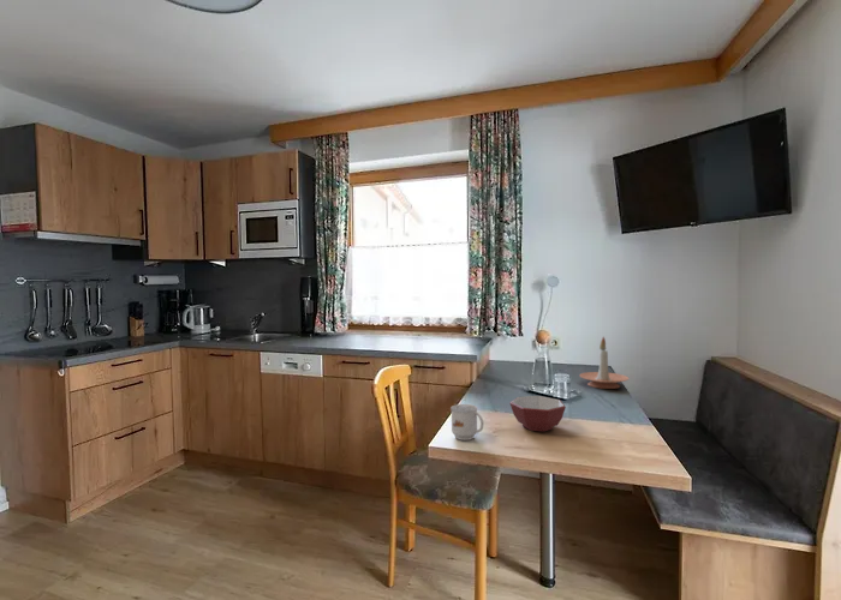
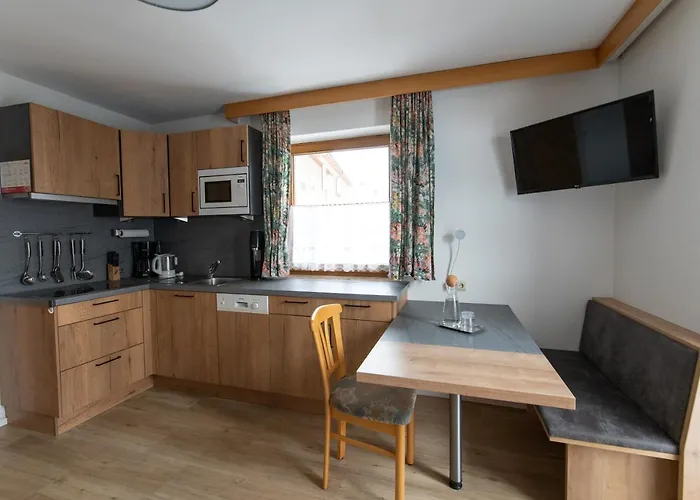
- mug (467, 422)
- candle holder (603, 360)
- bowl (536, 414)
